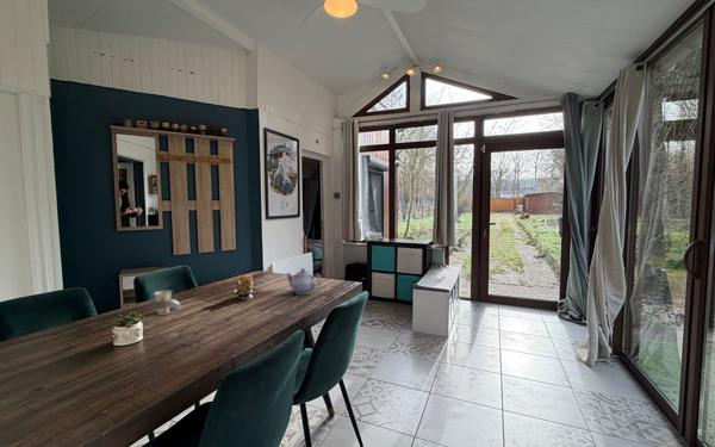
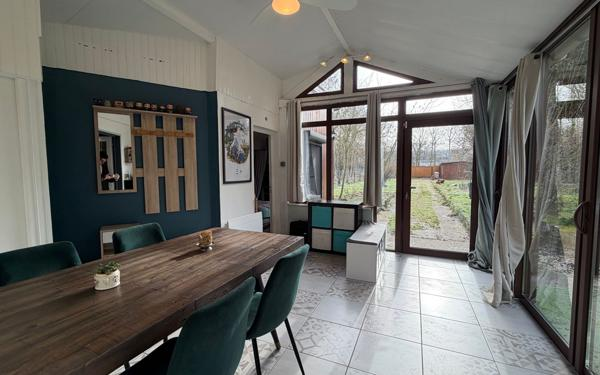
- cup (167, 300)
- teapot (303, 280)
